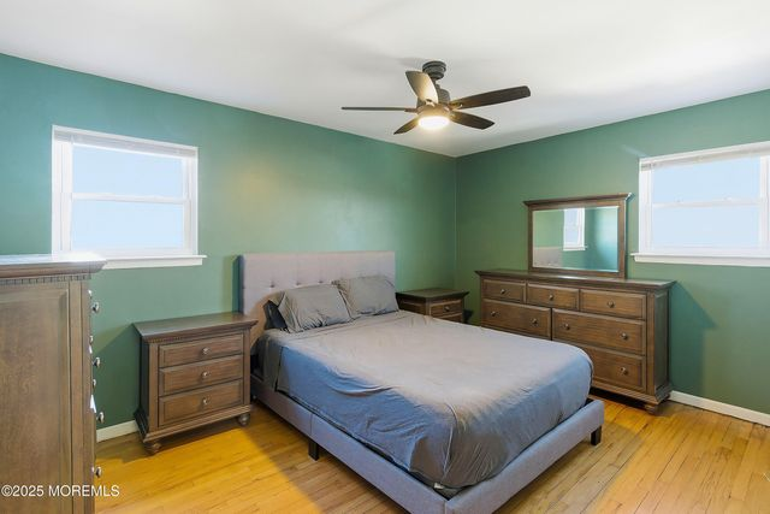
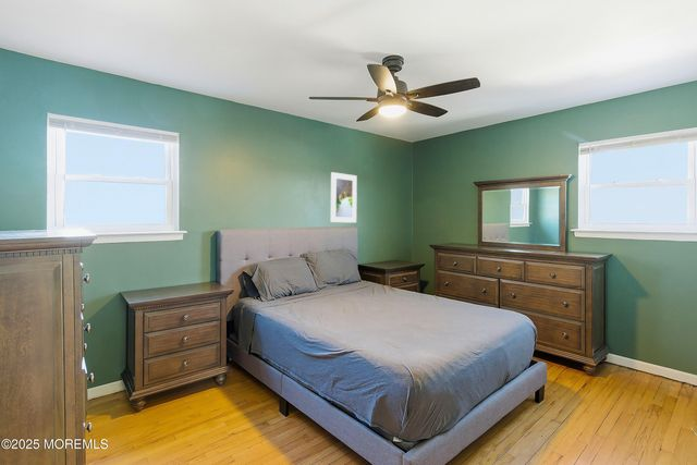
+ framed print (343, 198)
